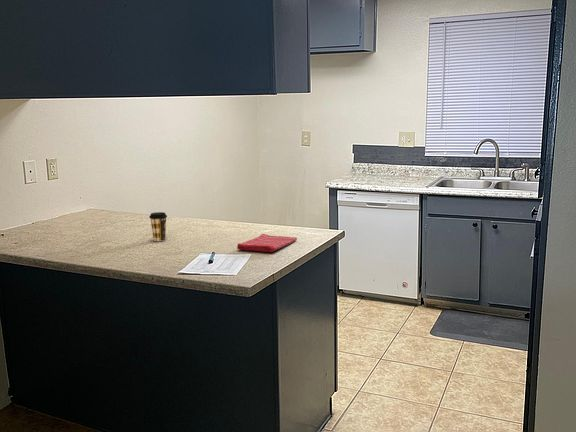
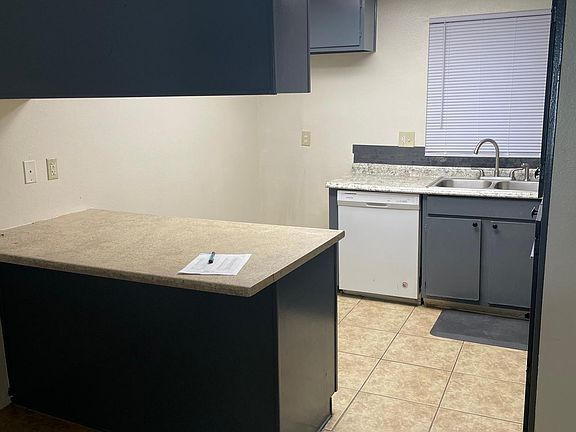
- coffee cup (158, 226)
- dish towel (267, 242)
